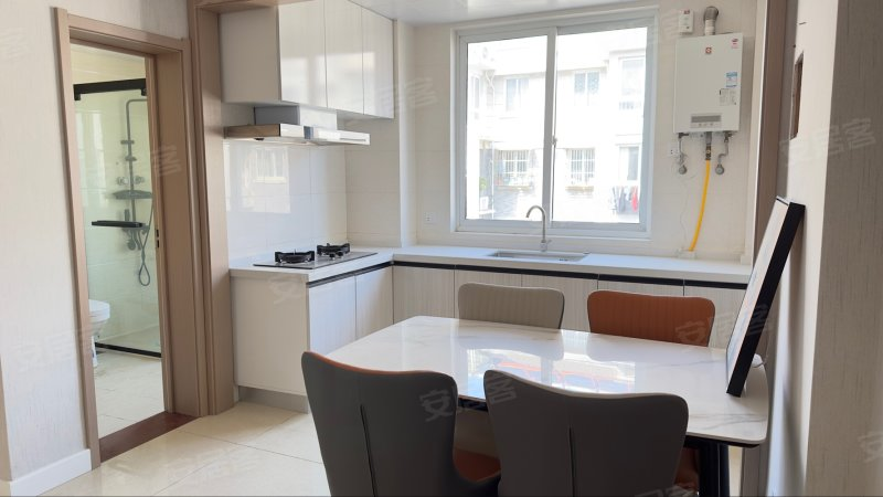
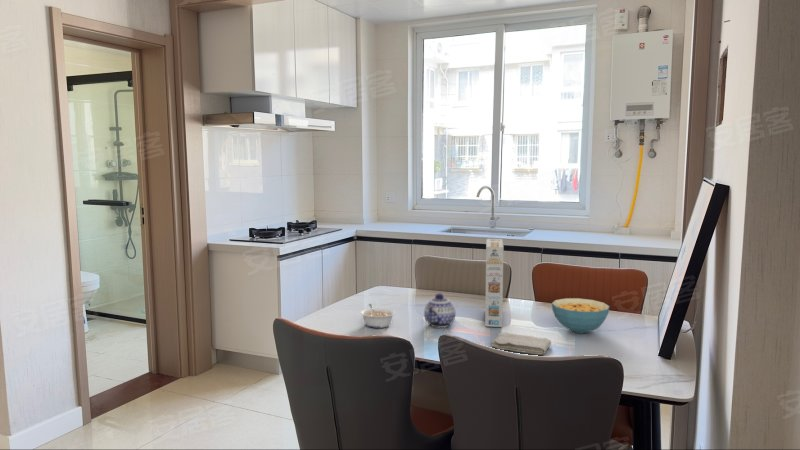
+ cereal box (494, 280)
+ cereal bowl (579, 317)
+ teapot (439, 309)
+ legume (376, 317)
+ washcloth (521, 342)
